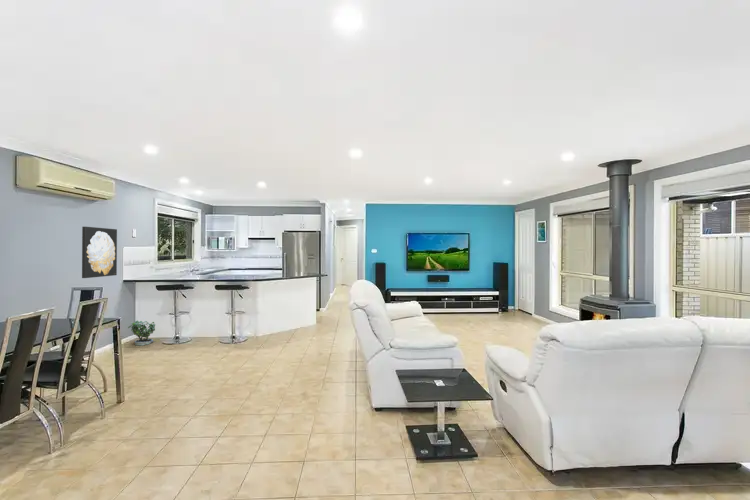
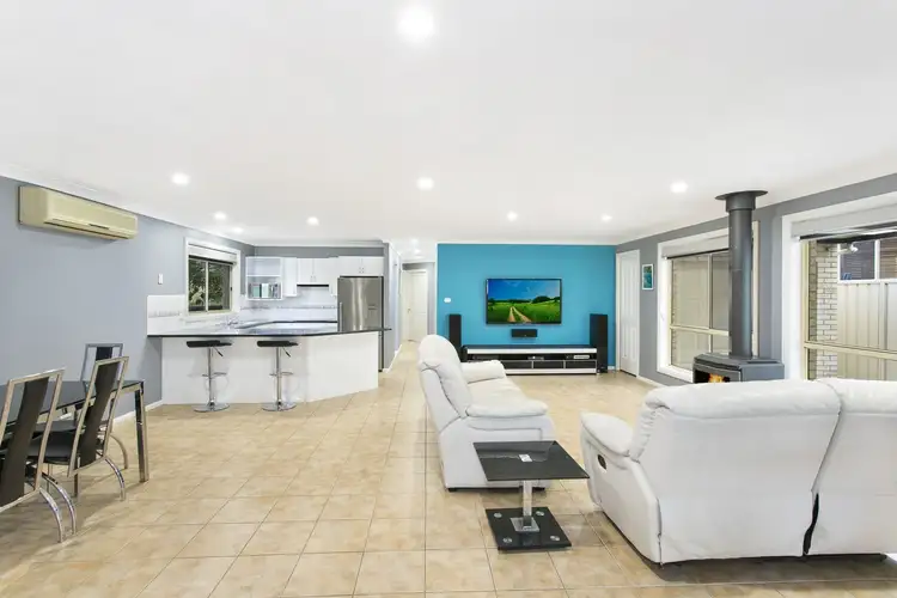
- wall art (100, 252)
- potted plant (142, 330)
